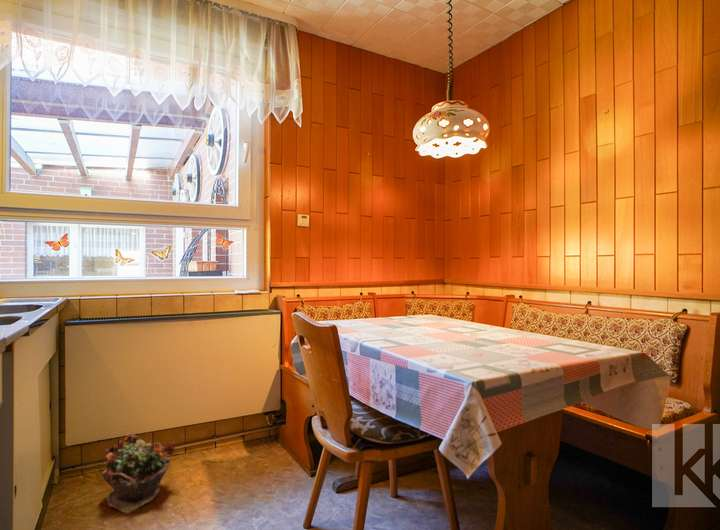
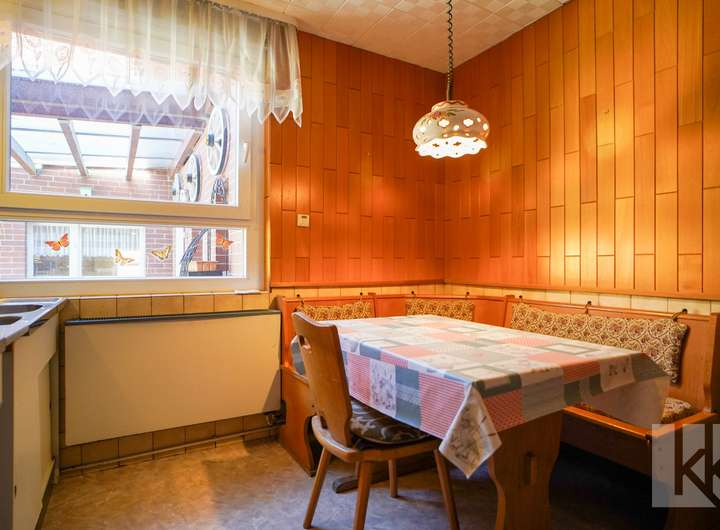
- potted plant (139, 464)
